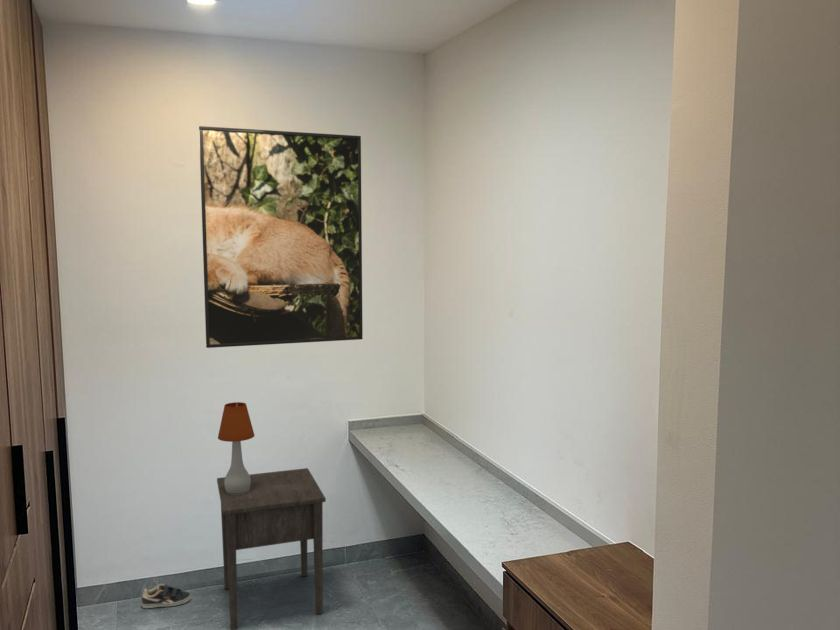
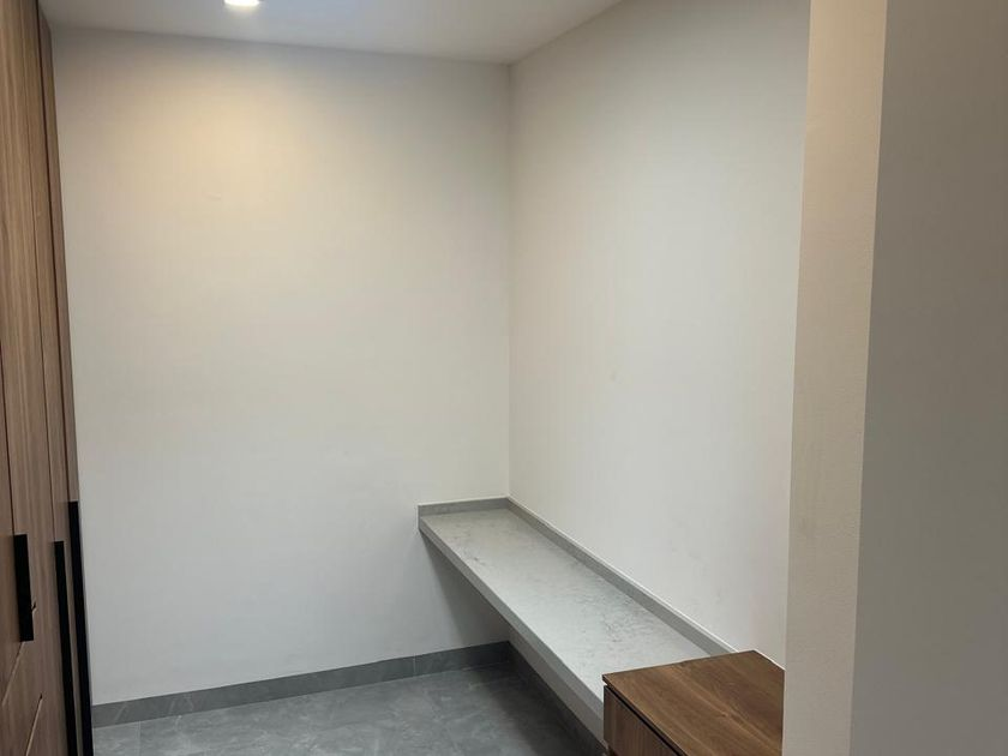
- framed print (285, 239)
- nightstand (270, 544)
- sneaker (166, 594)
- table lamp (236, 447)
